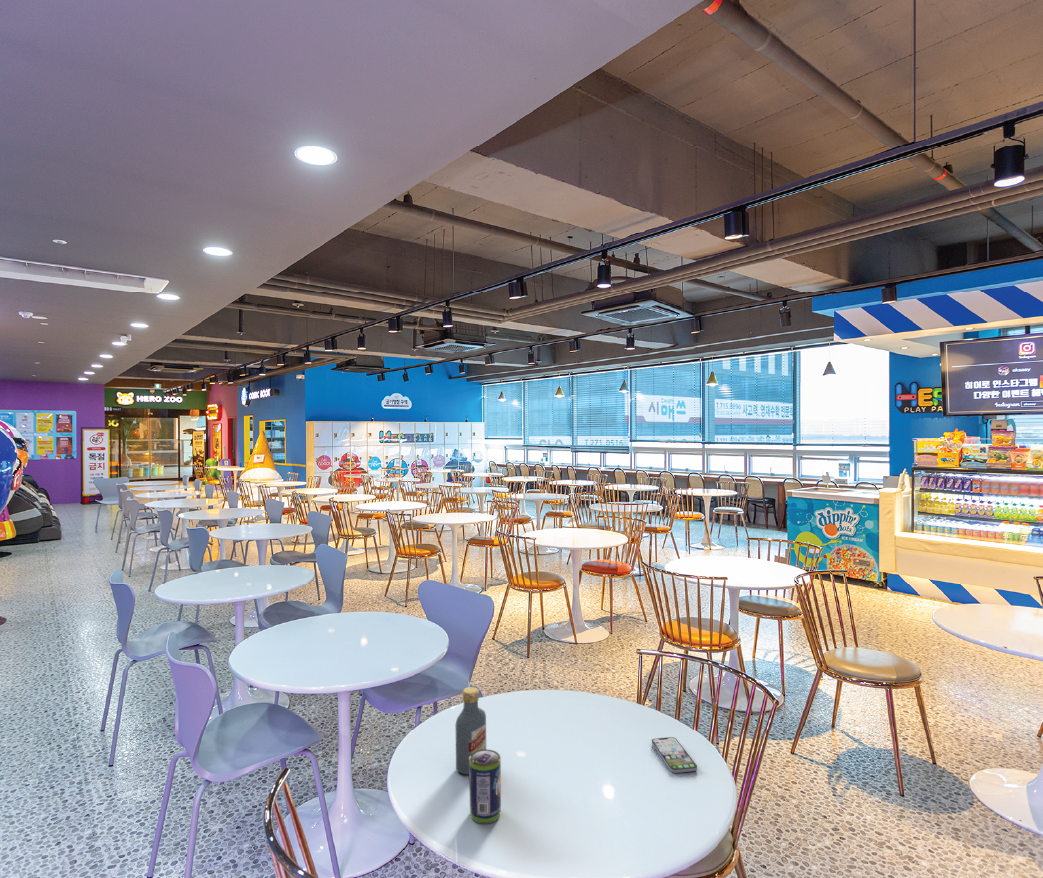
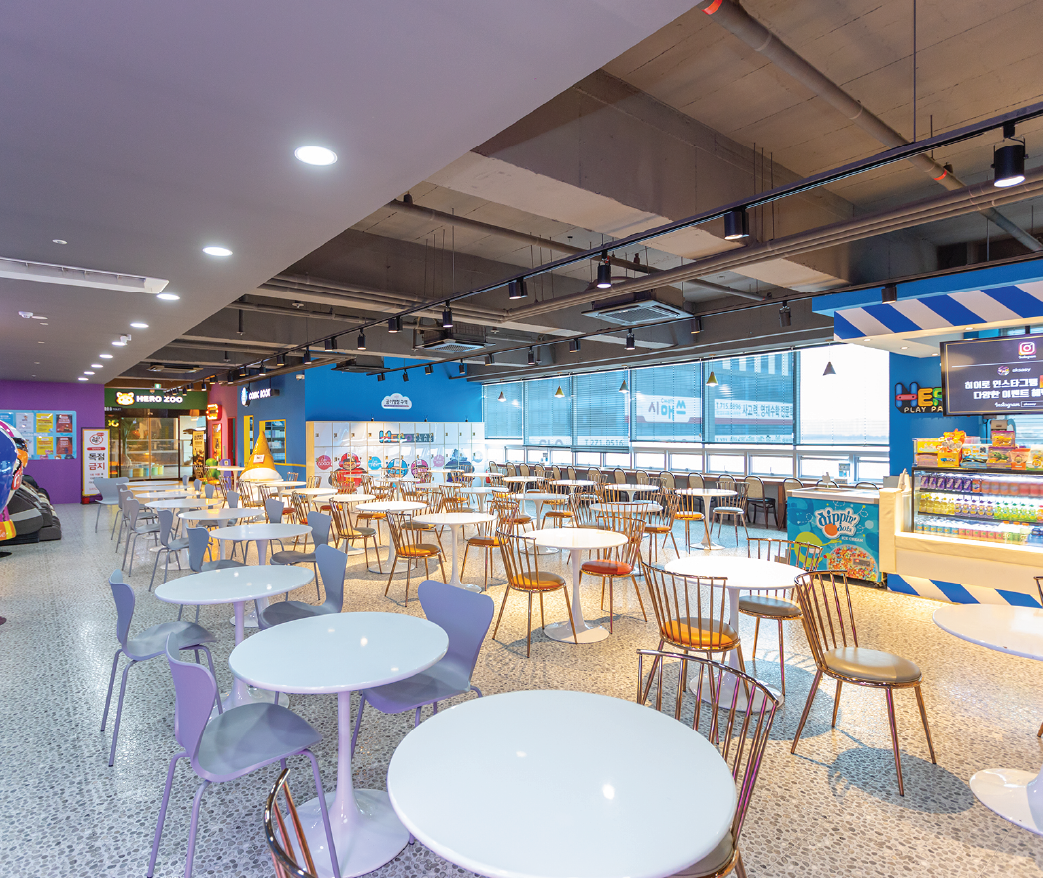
- smartphone (673, 754)
- vodka (471, 728)
- beverage can (485, 785)
